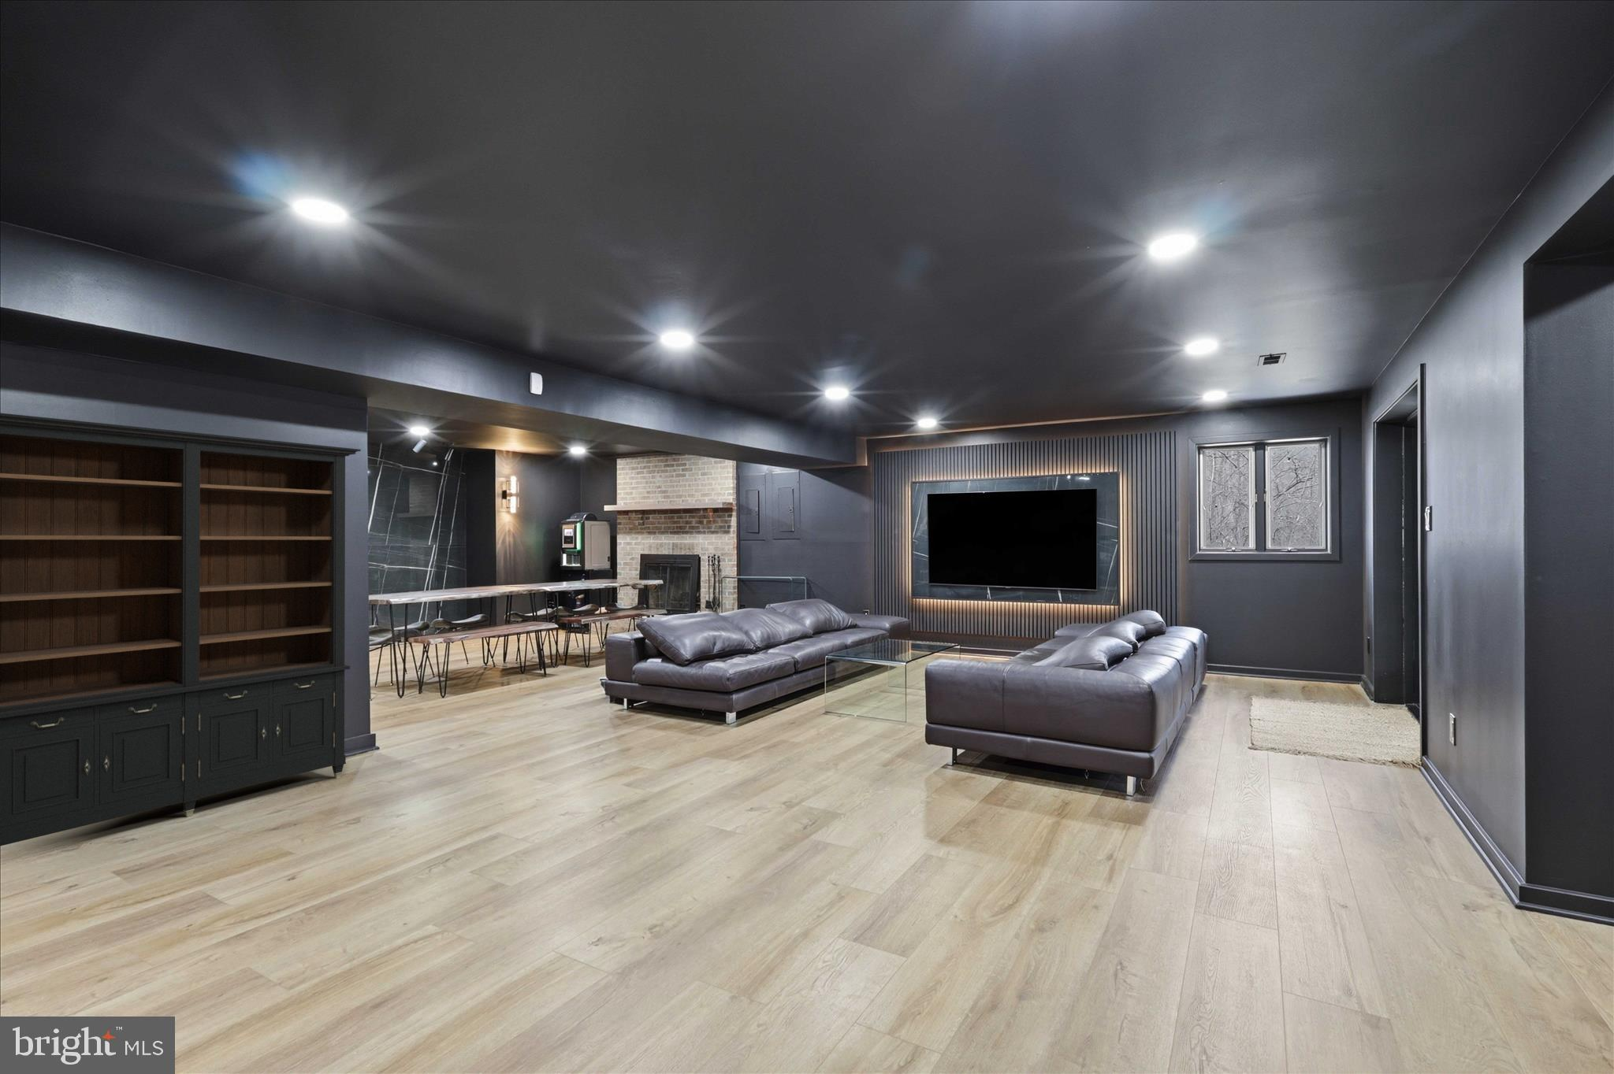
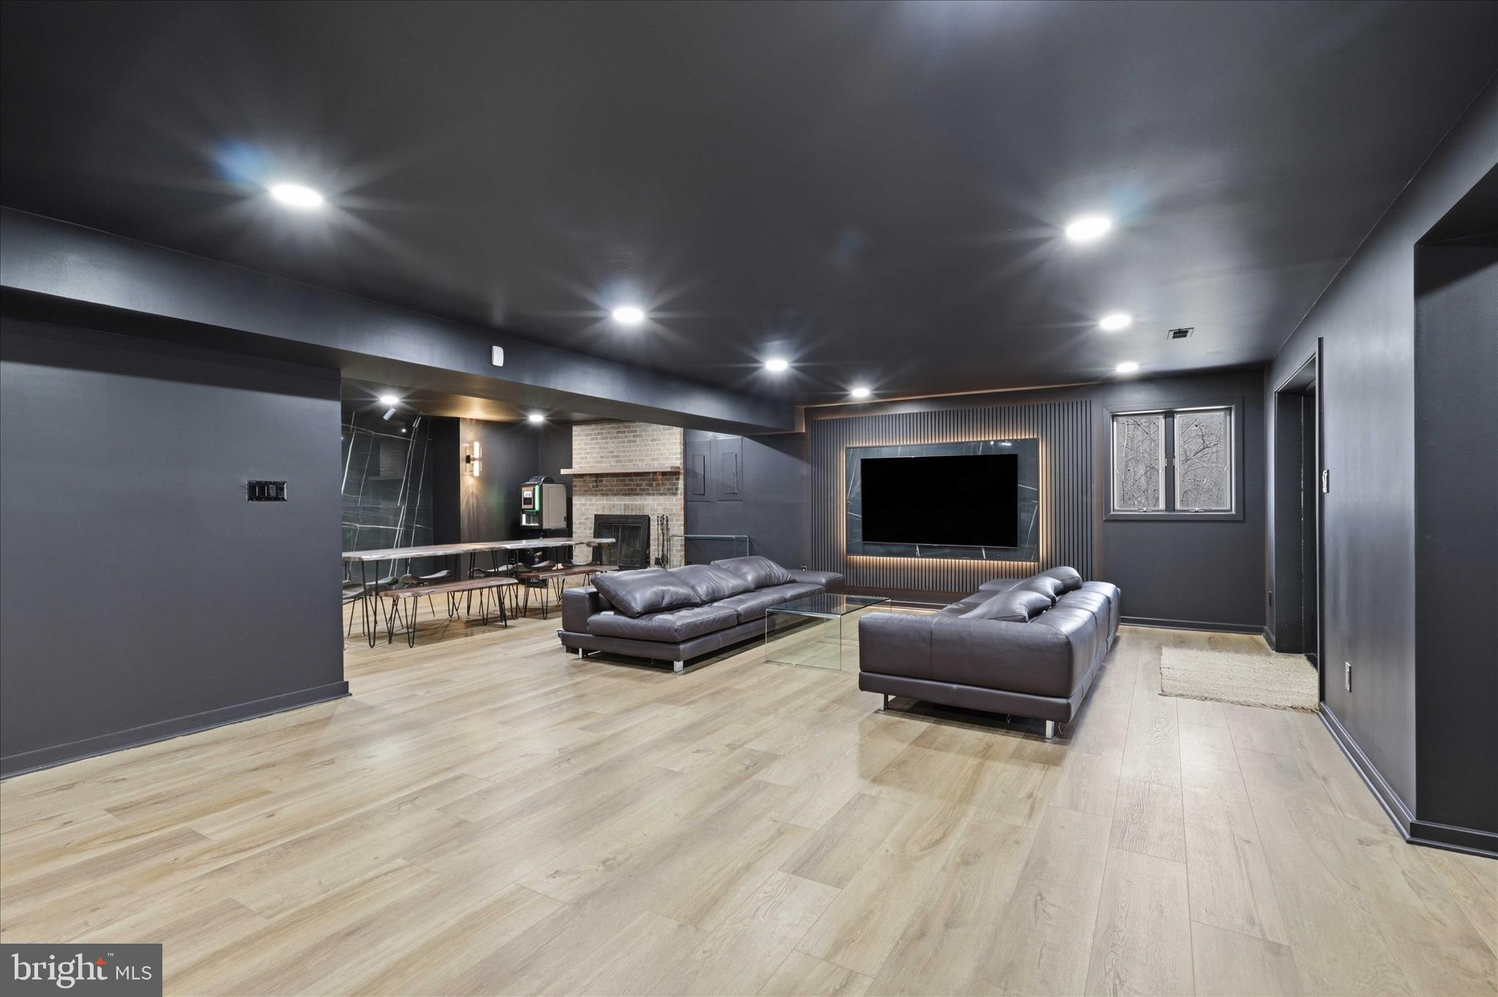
- bookcase (181, 620)
